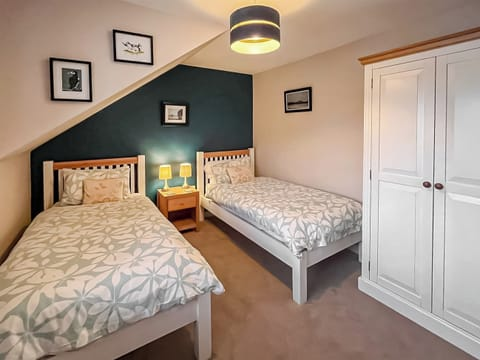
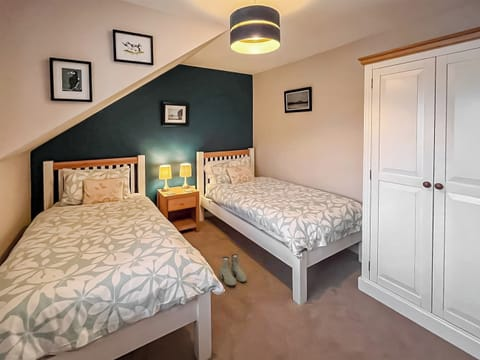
+ boots (233, 268)
